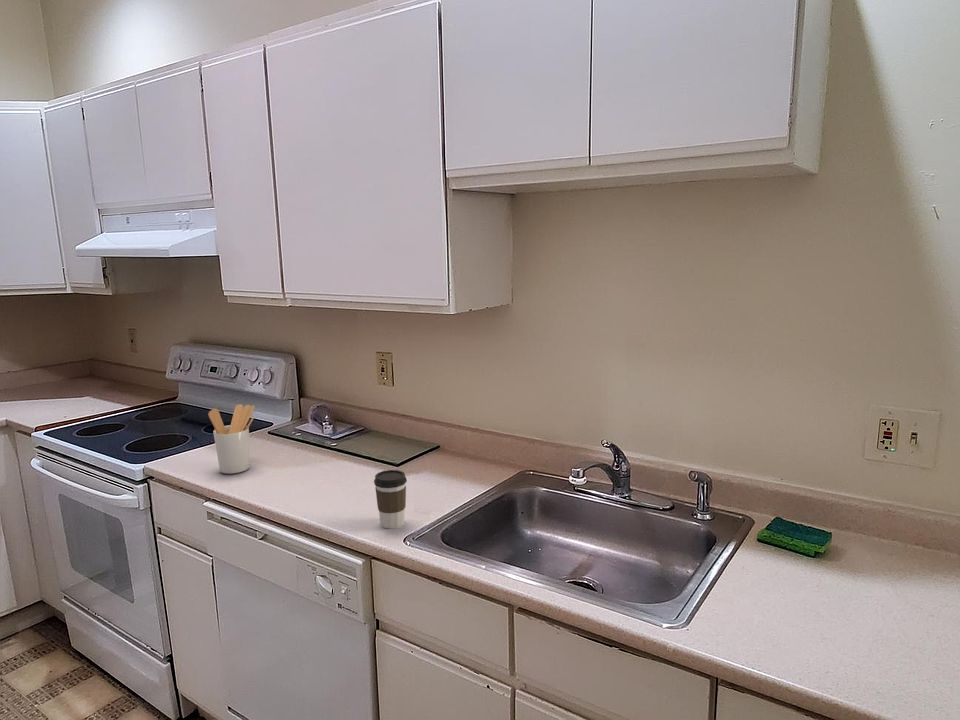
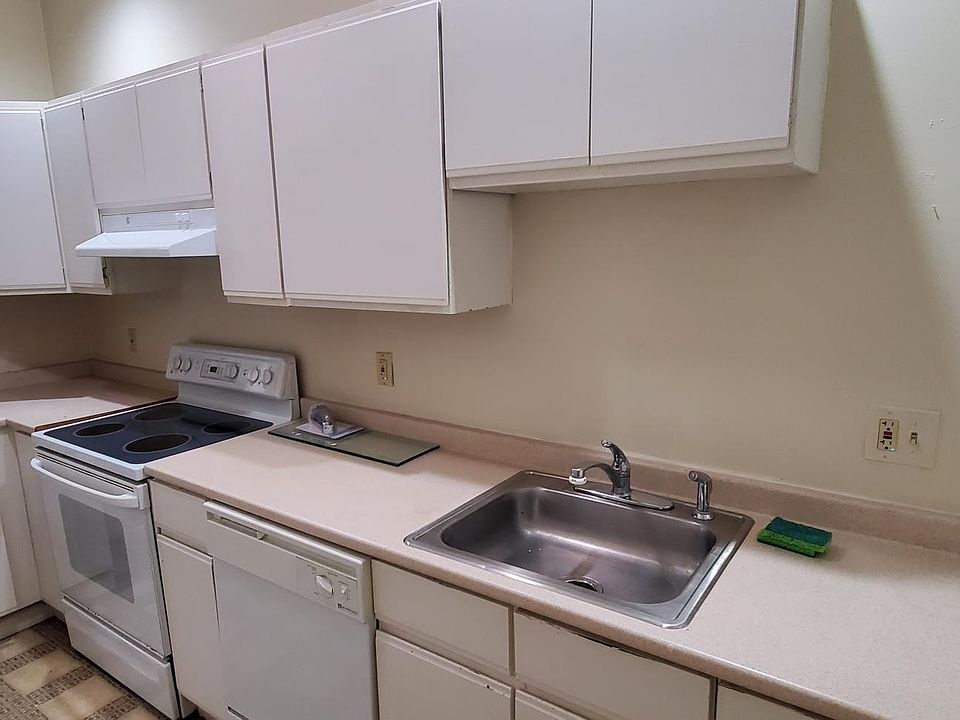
- utensil holder (236, 436)
- coffee cup (391, 499)
